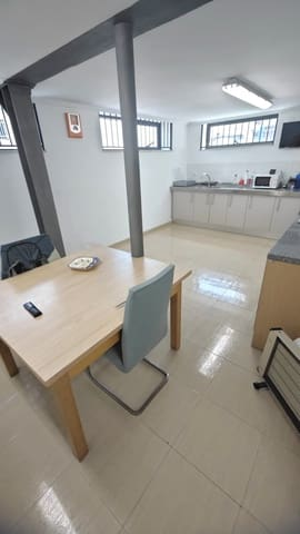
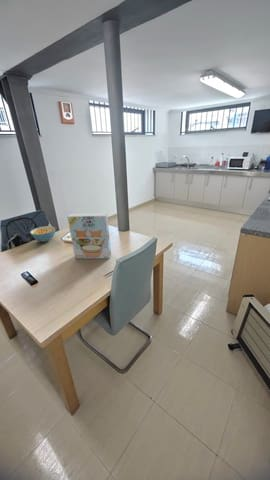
+ cereal bowl (44, 235)
+ cereal box (90, 236)
